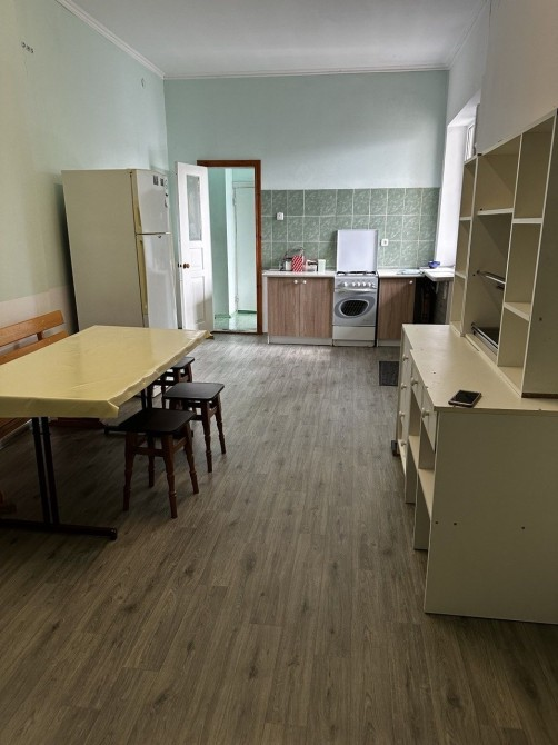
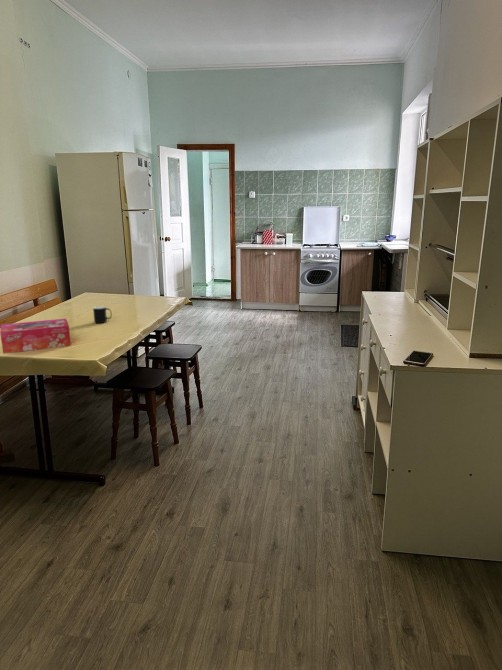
+ cup (102, 314)
+ tissue box (36, 335)
